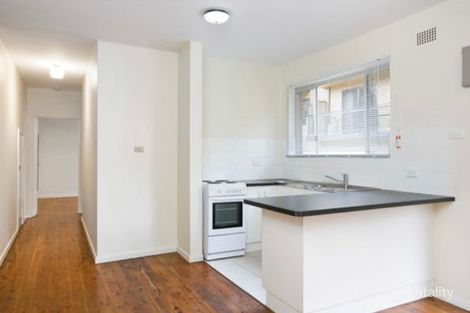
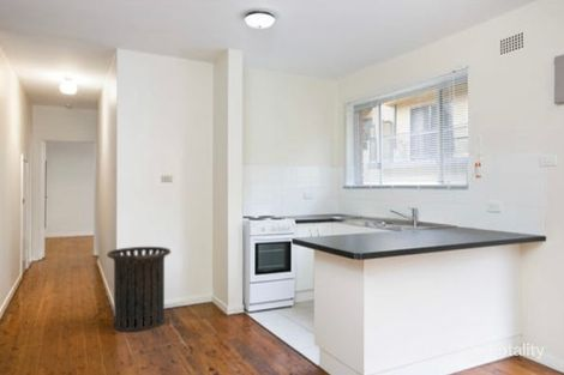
+ trash bin (139, 286)
